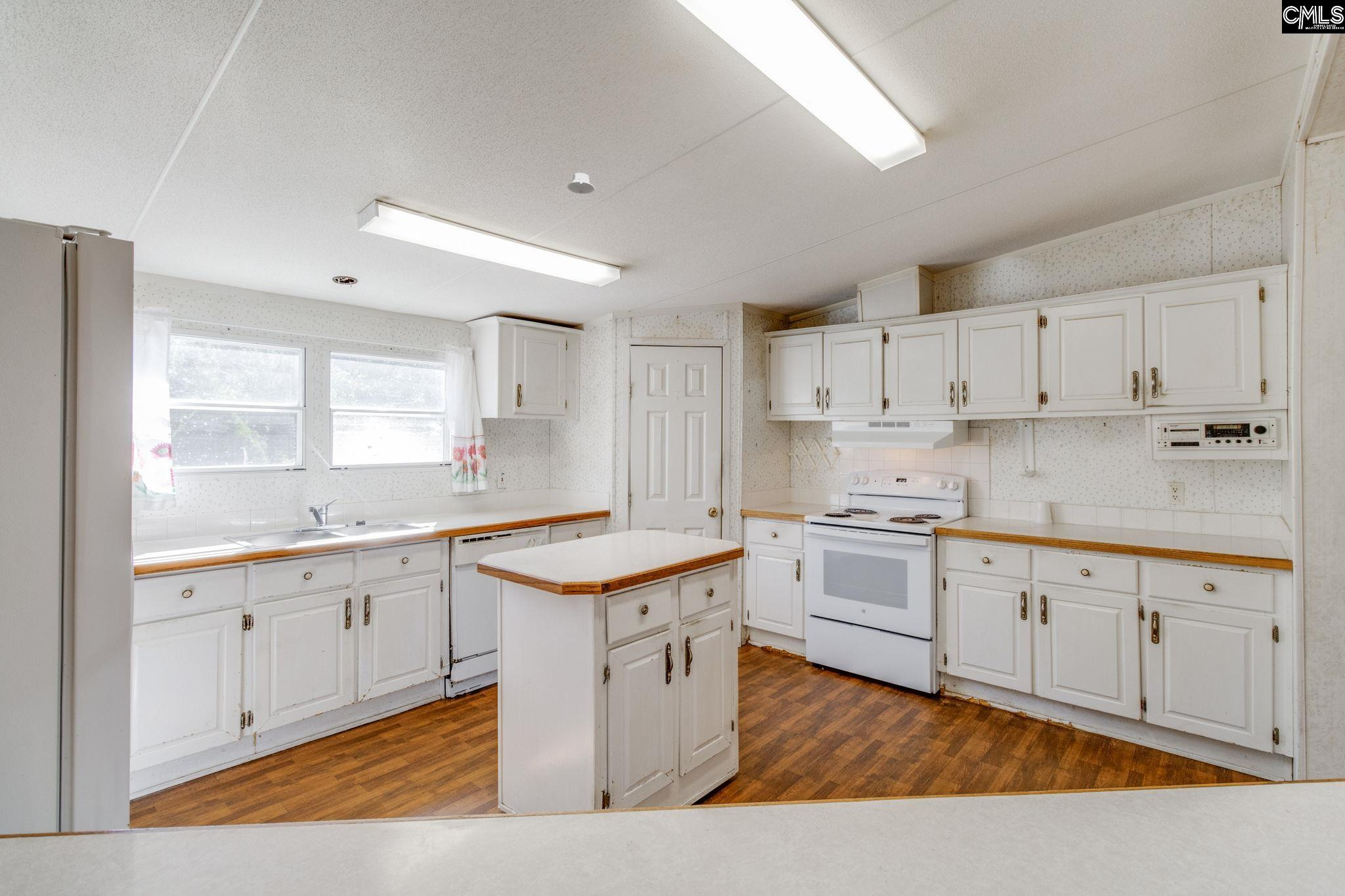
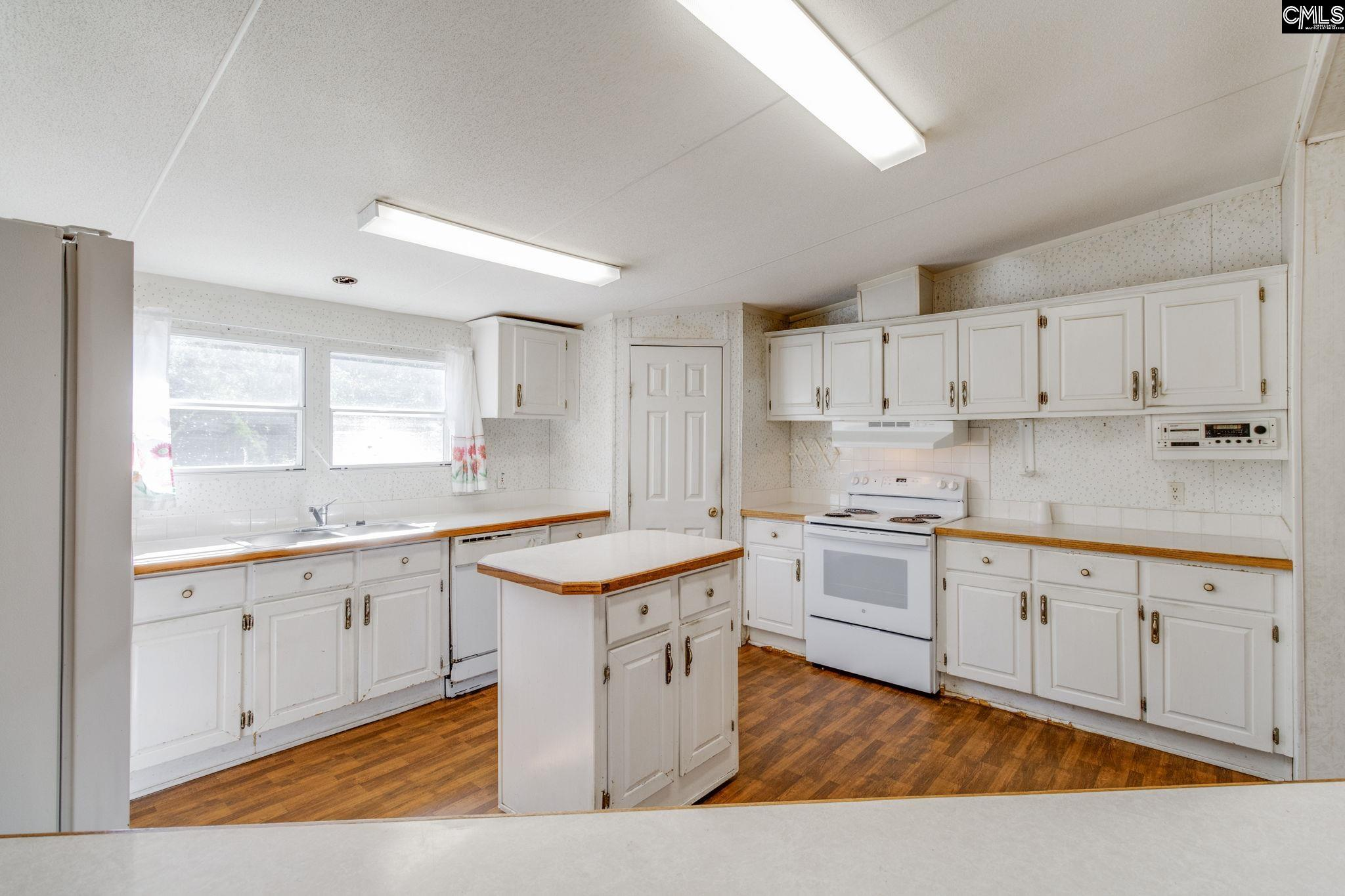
- recessed light (581, 182)
